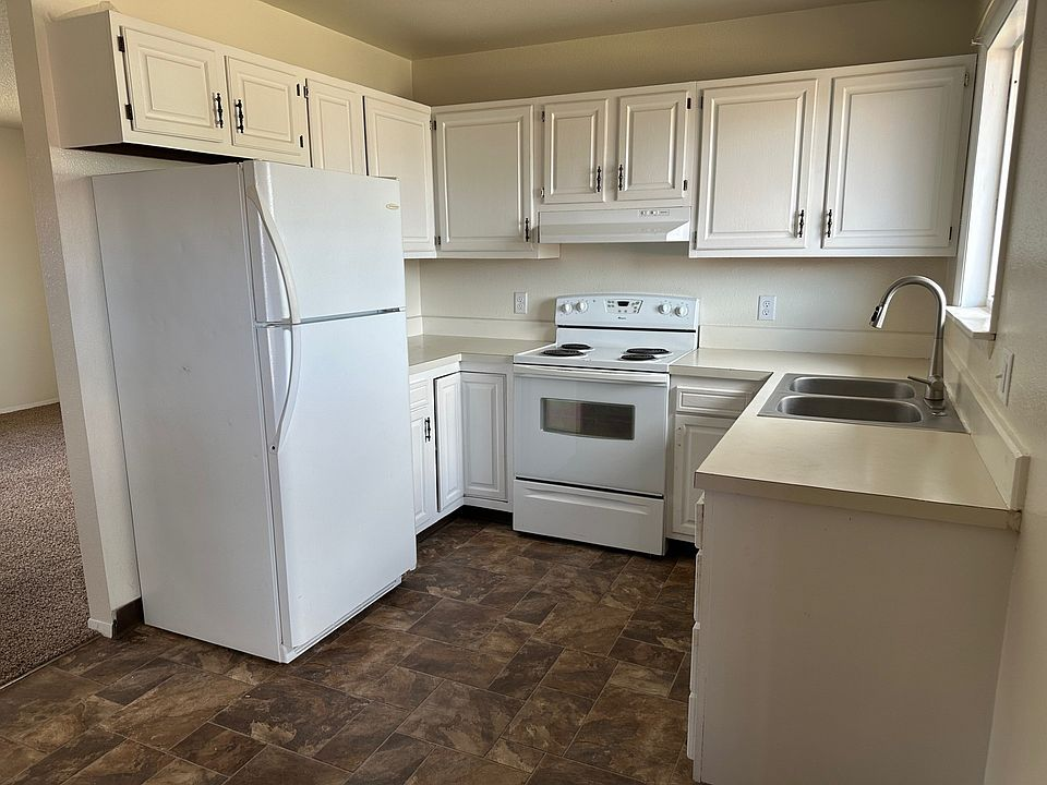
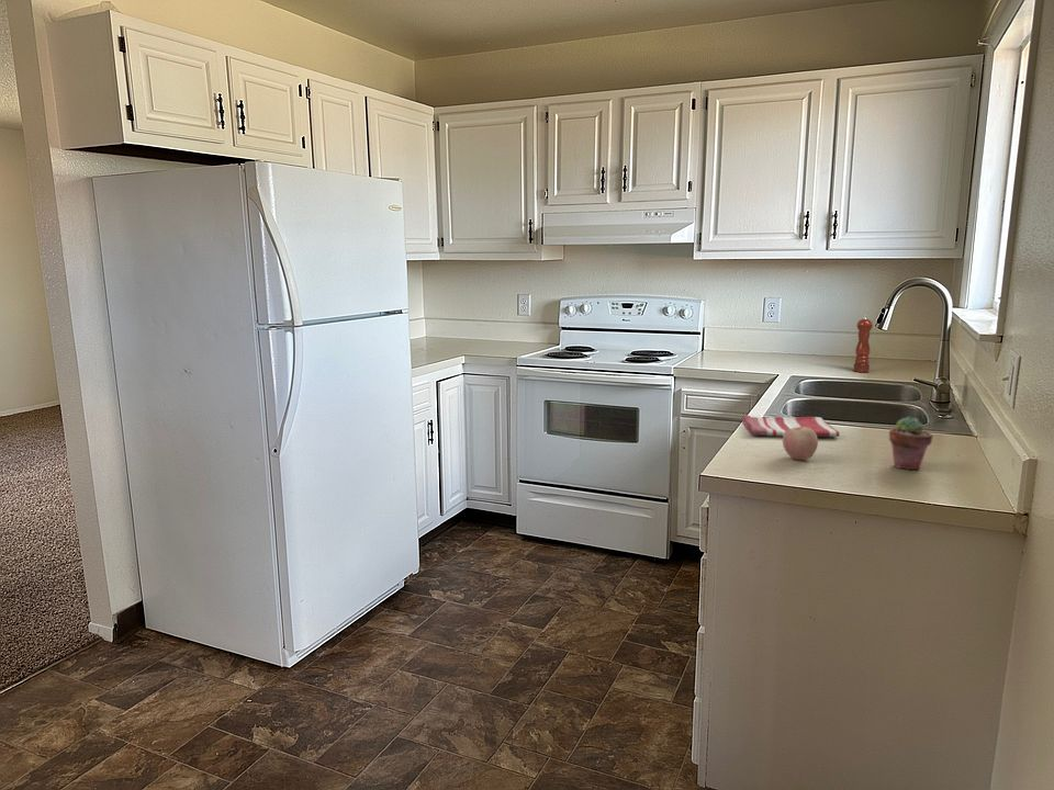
+ potted succulent (909, 441)
+ pepper mill (863, 342)
+ dish towel (787, 425)
+ apple (799, 442)
